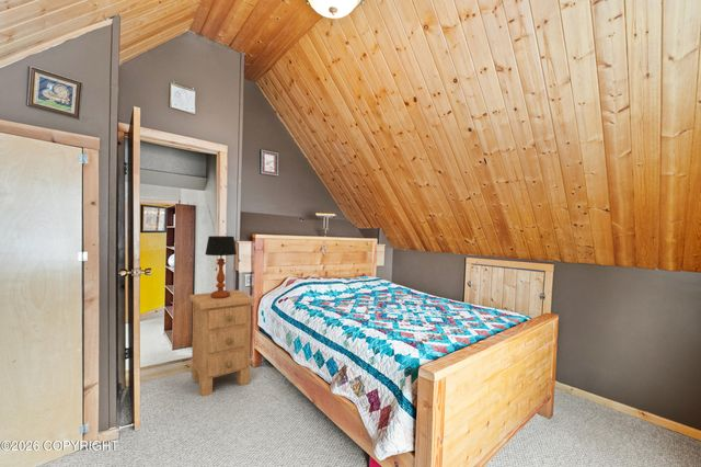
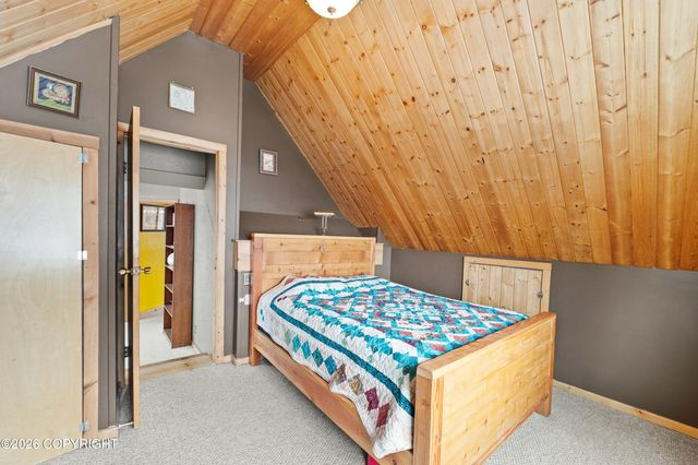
- nightstand (221, 339)
- table lamp (220, 266)
